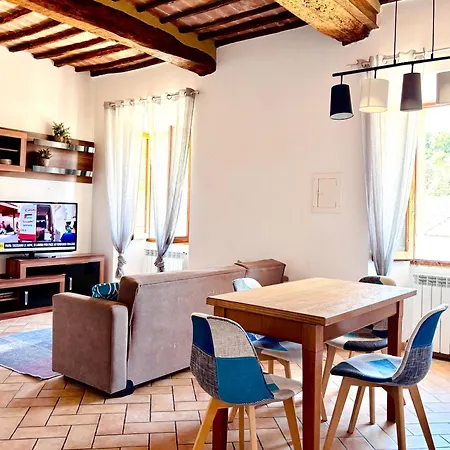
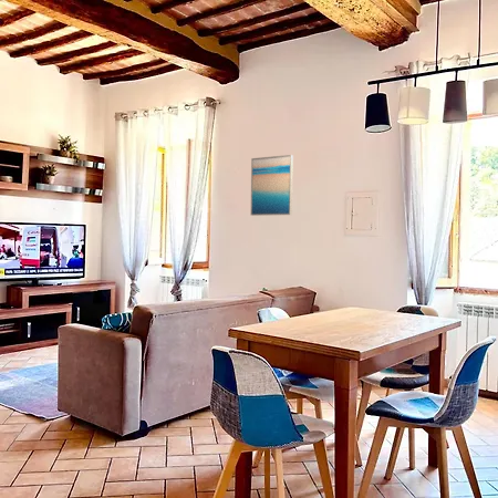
+ wall art (271, 186)
